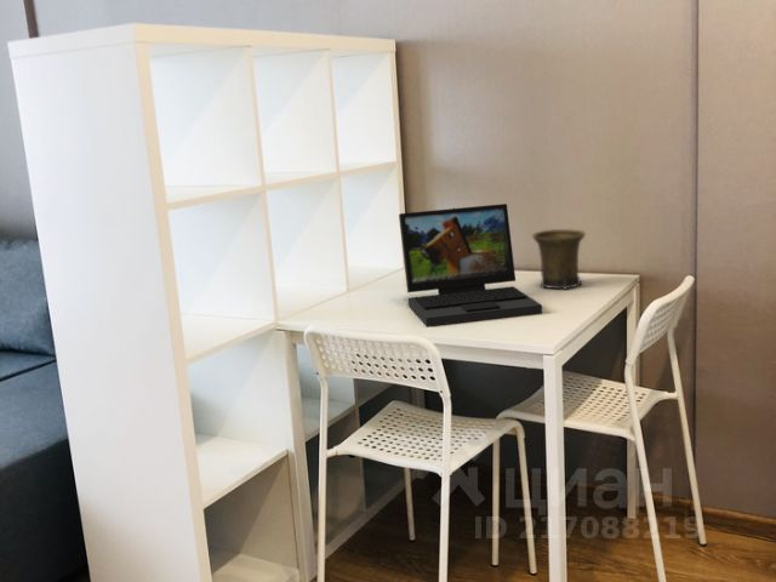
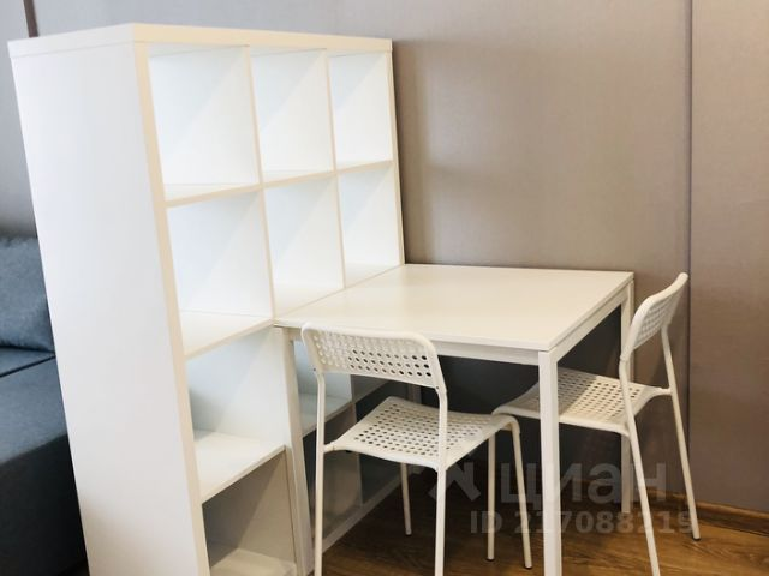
- laptop (467, 259)
- mug (559, 258)
